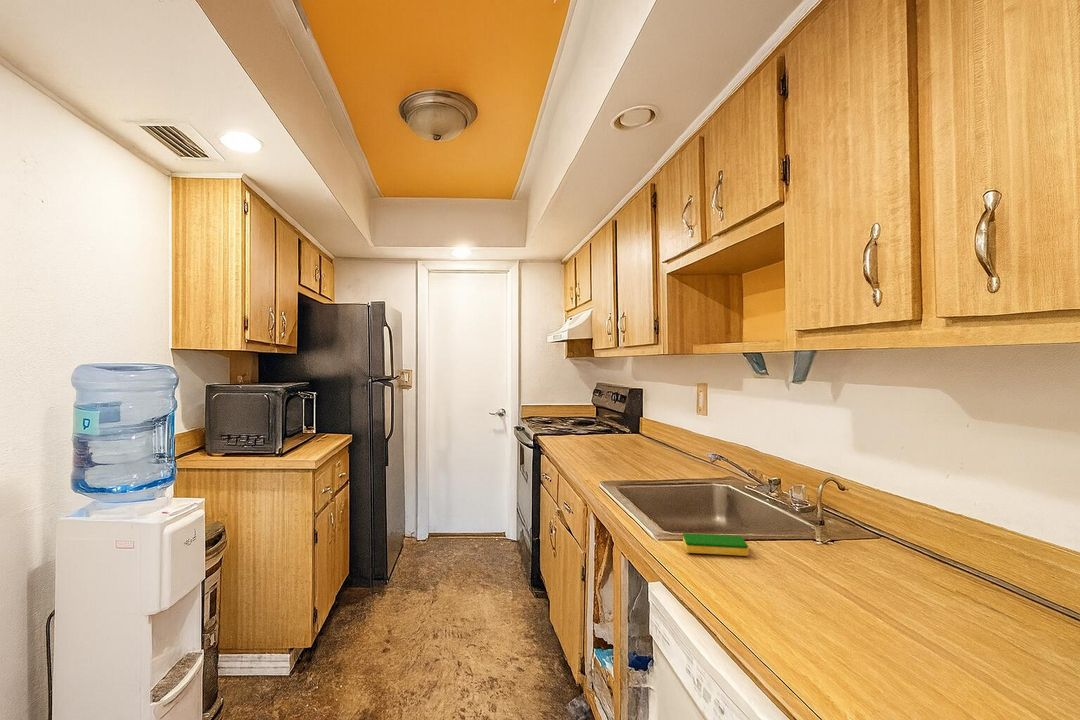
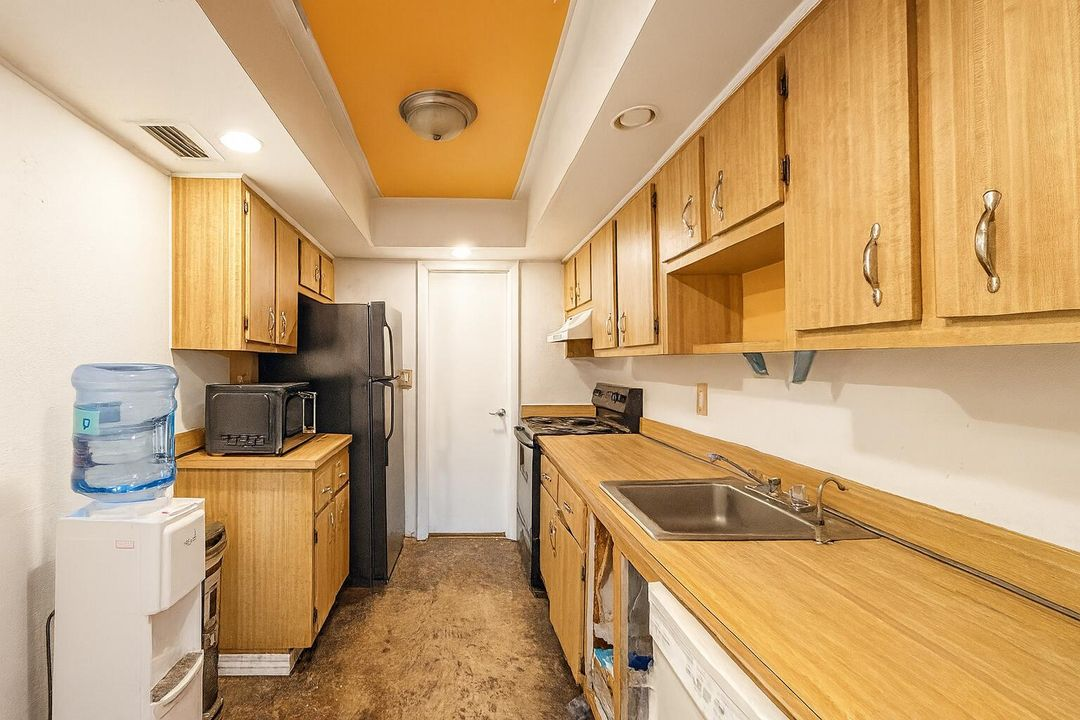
- dish sponge (714, 544)
